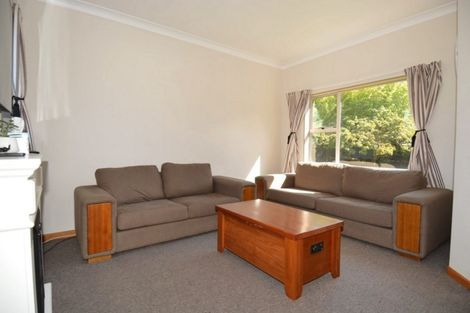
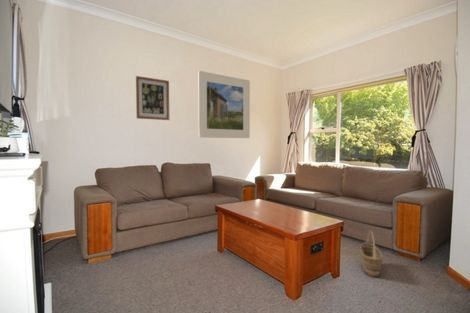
+ basket (370, 250)
+ wall art (153, 99)
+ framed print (225, 107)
